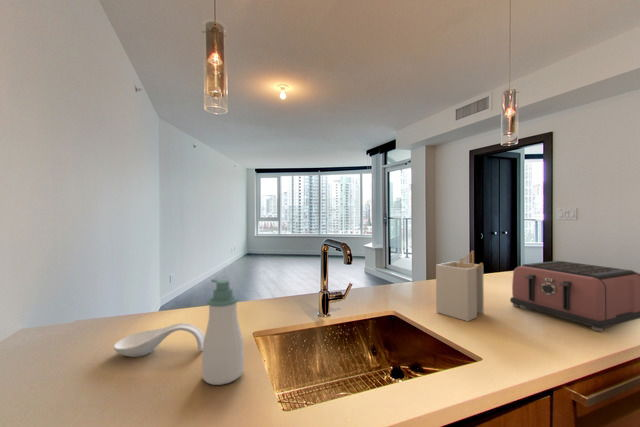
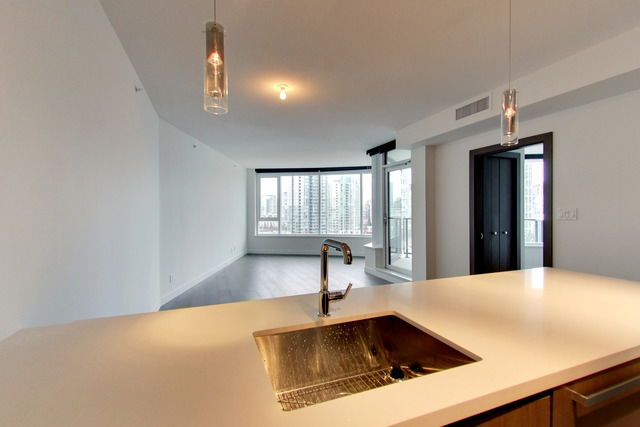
- spoon rest (161, 338)
- utensil holder (460, 281)
- soap bottle (223, 328)
- toaster (572, 289)
